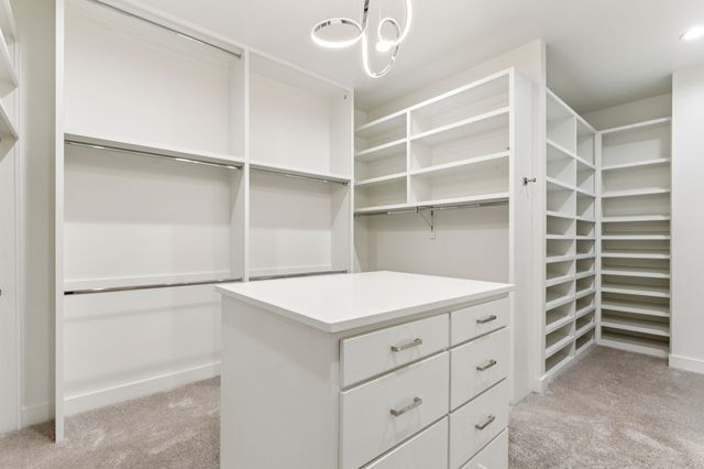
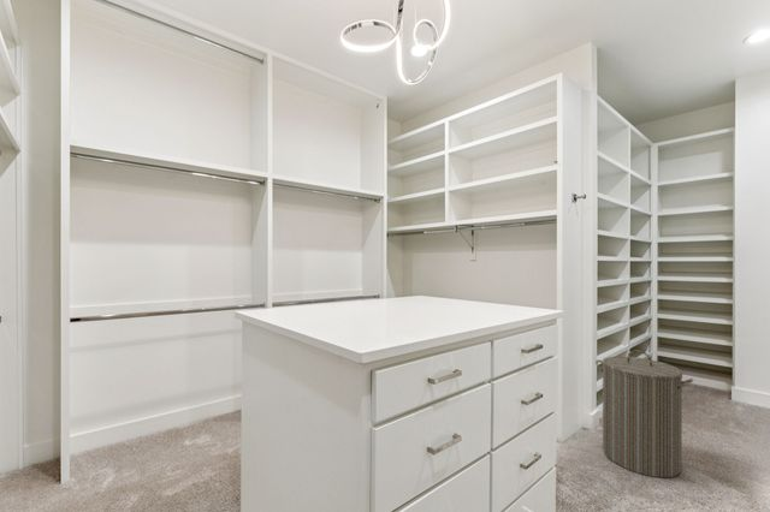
+ laundry hamper (640, 404)
